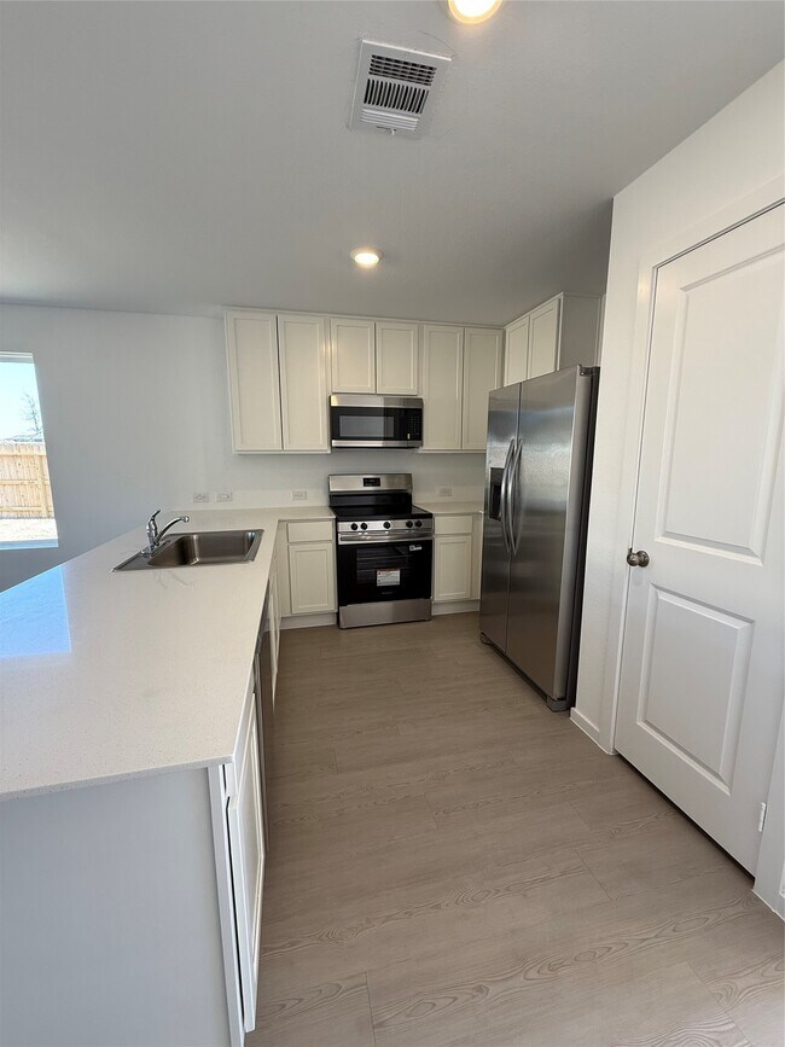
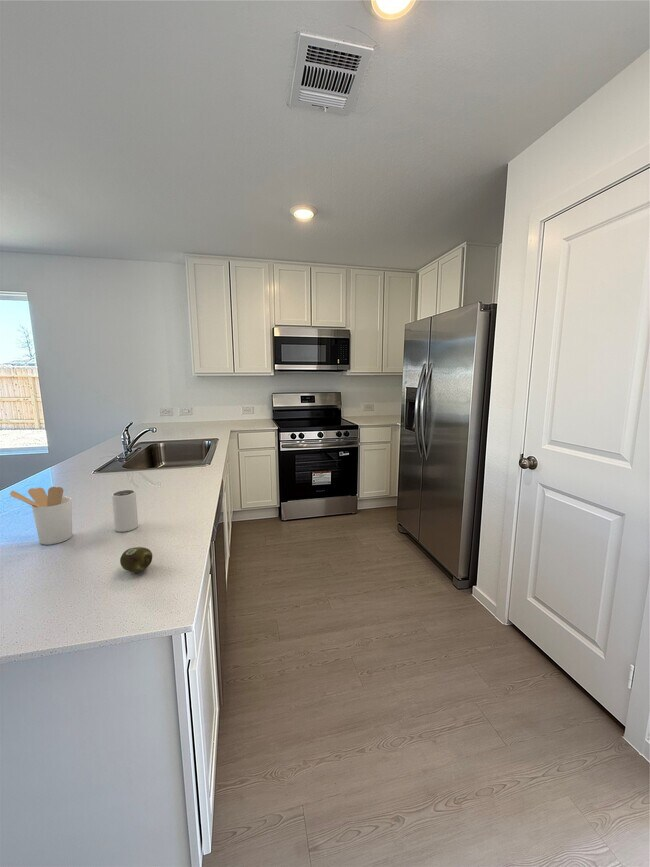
+ utensil holder (42, 513)
+ mug (124, 508)
+ fruit (136, 559)
